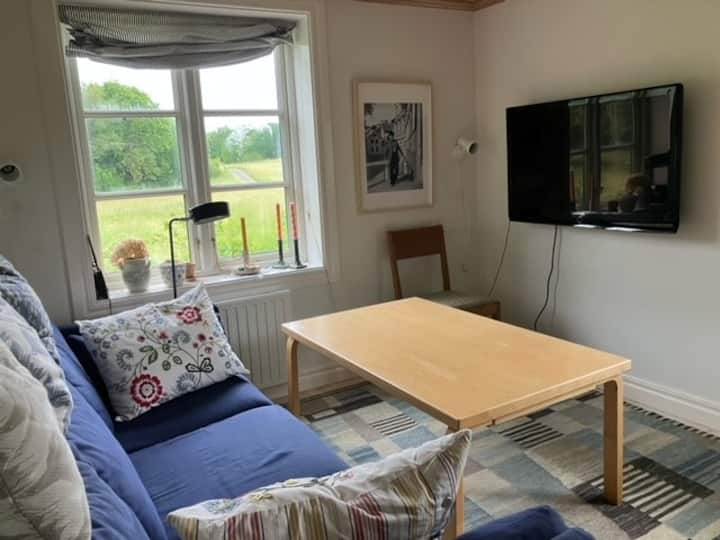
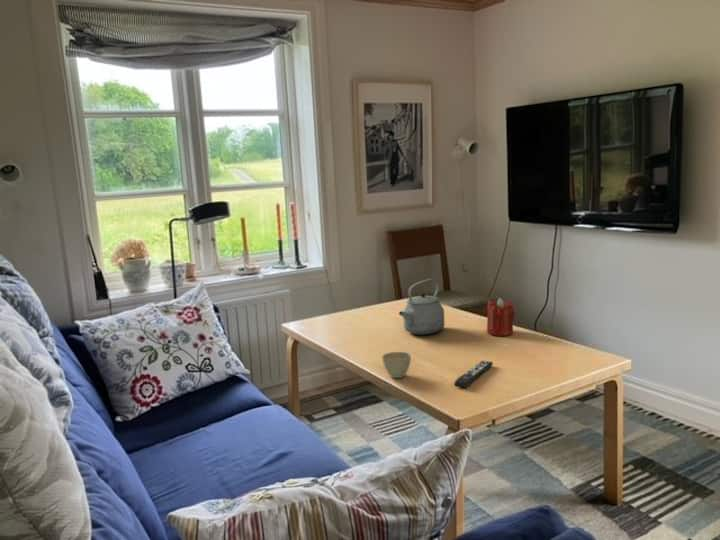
+ candle (500, 315)
+ remote control (474, 373)
+ flower pot (396, 365)
+ tea kettle (419, 307)
